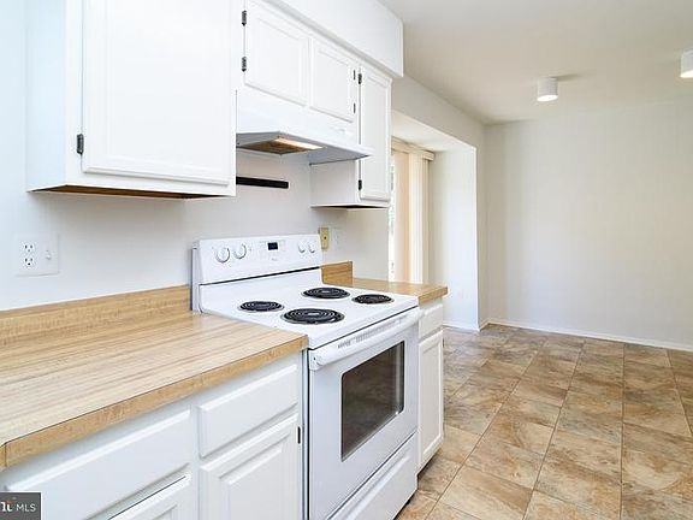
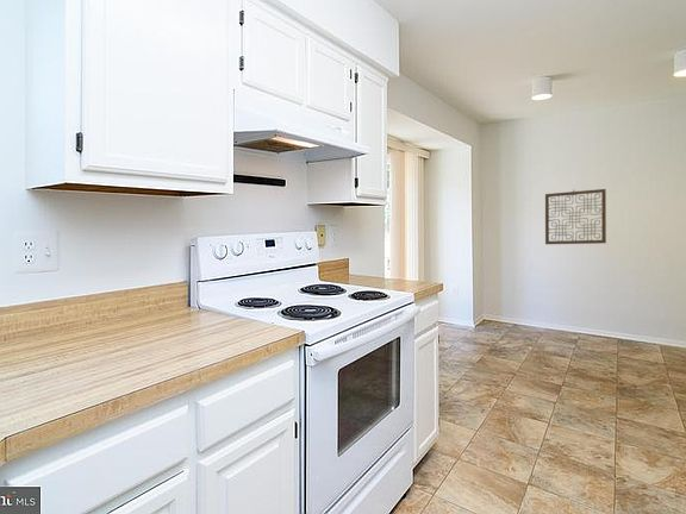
+ wall art (574, 215)
